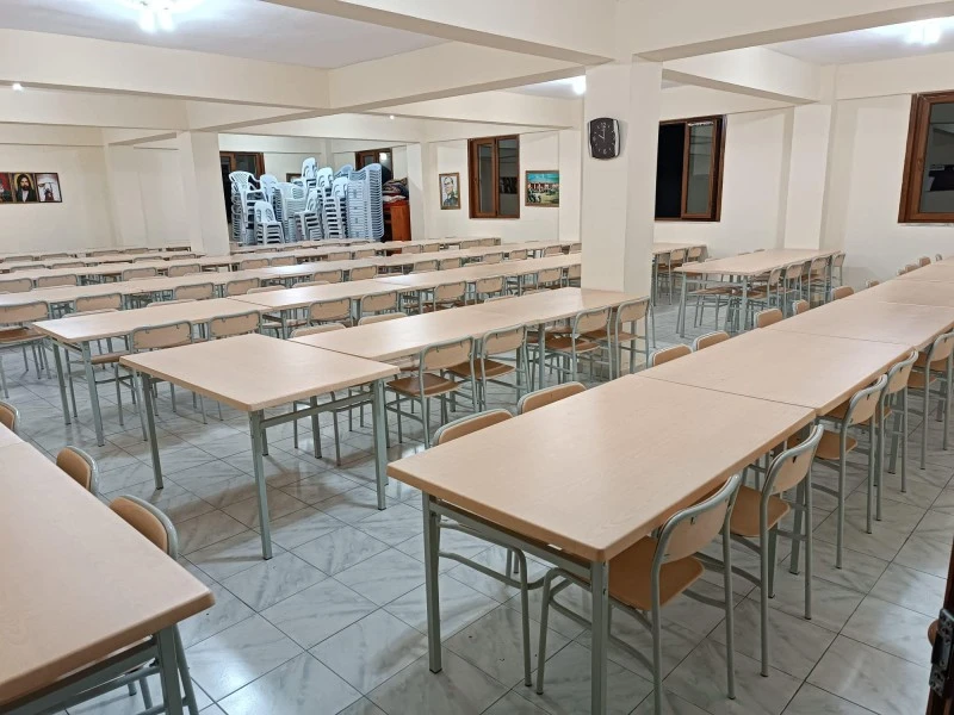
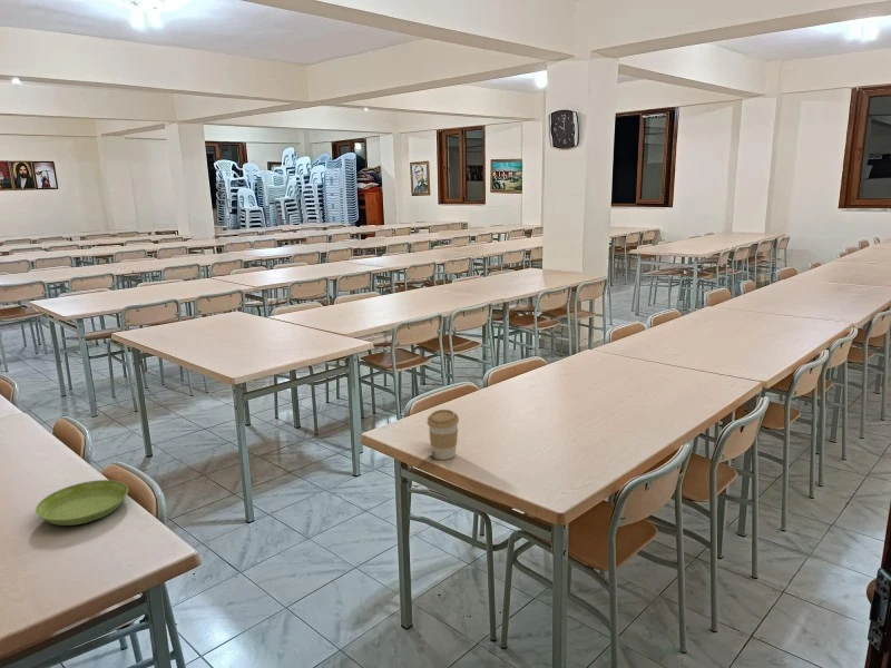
+ coffee cup (443, 433)
+ saucer (84, 503)
